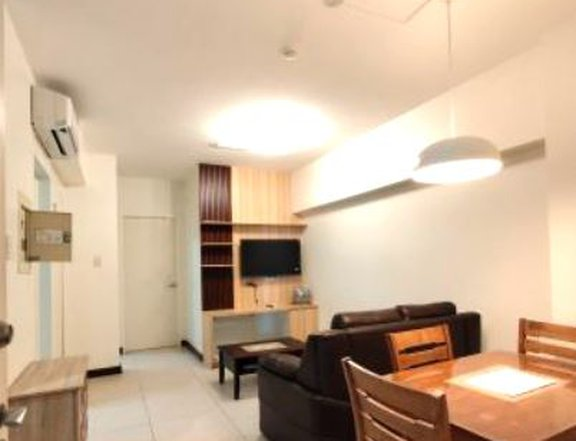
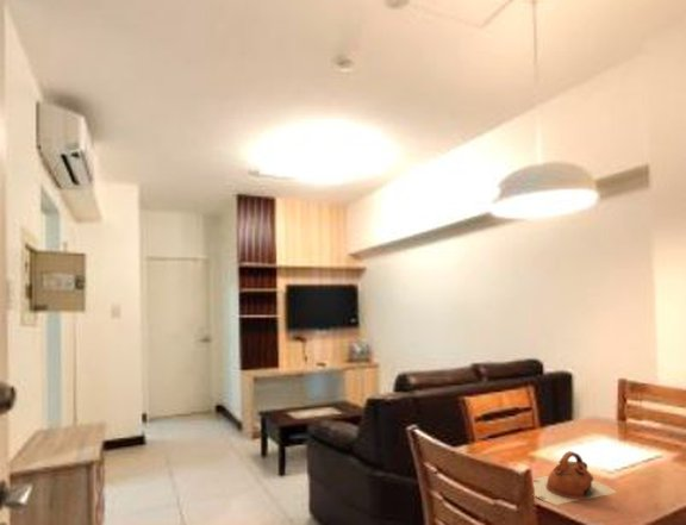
+ teapot (570, 471)
